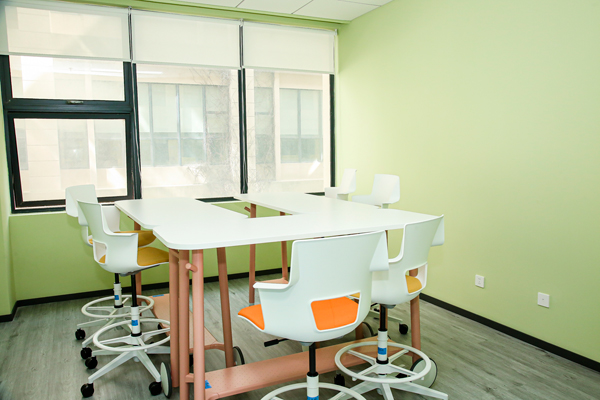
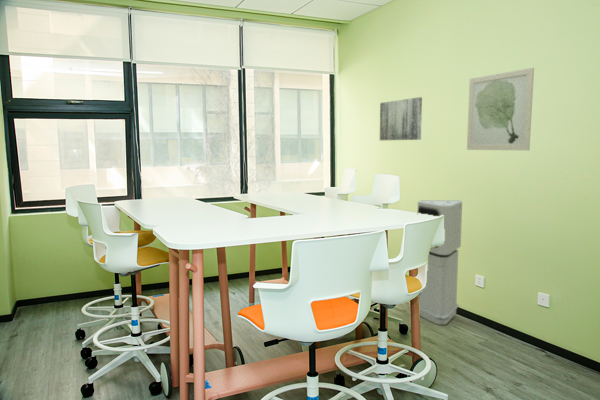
+ wall art (497, 112)
+ wall art (399, 120)
+ air purifier (443, 260)
